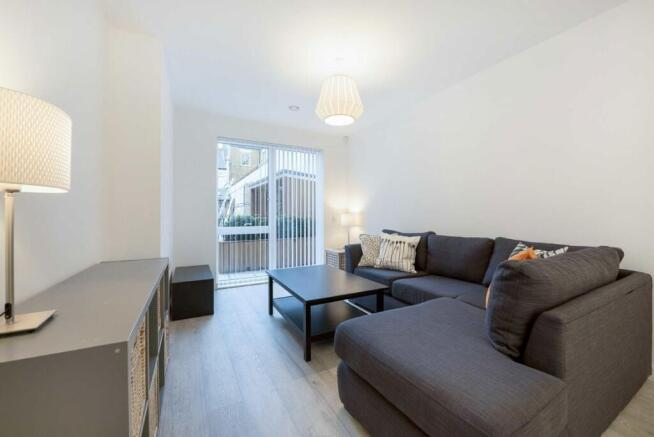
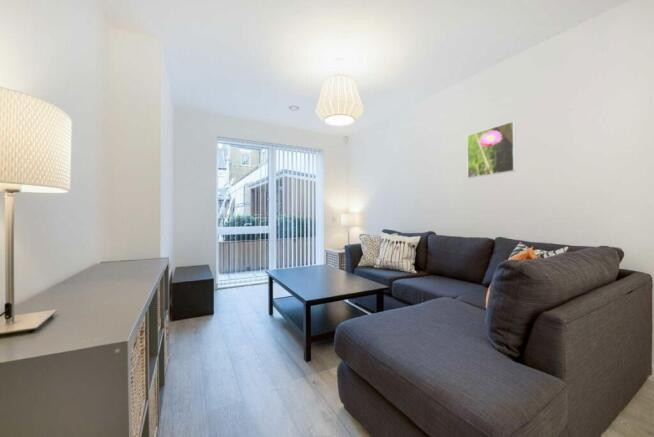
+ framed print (489, 151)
